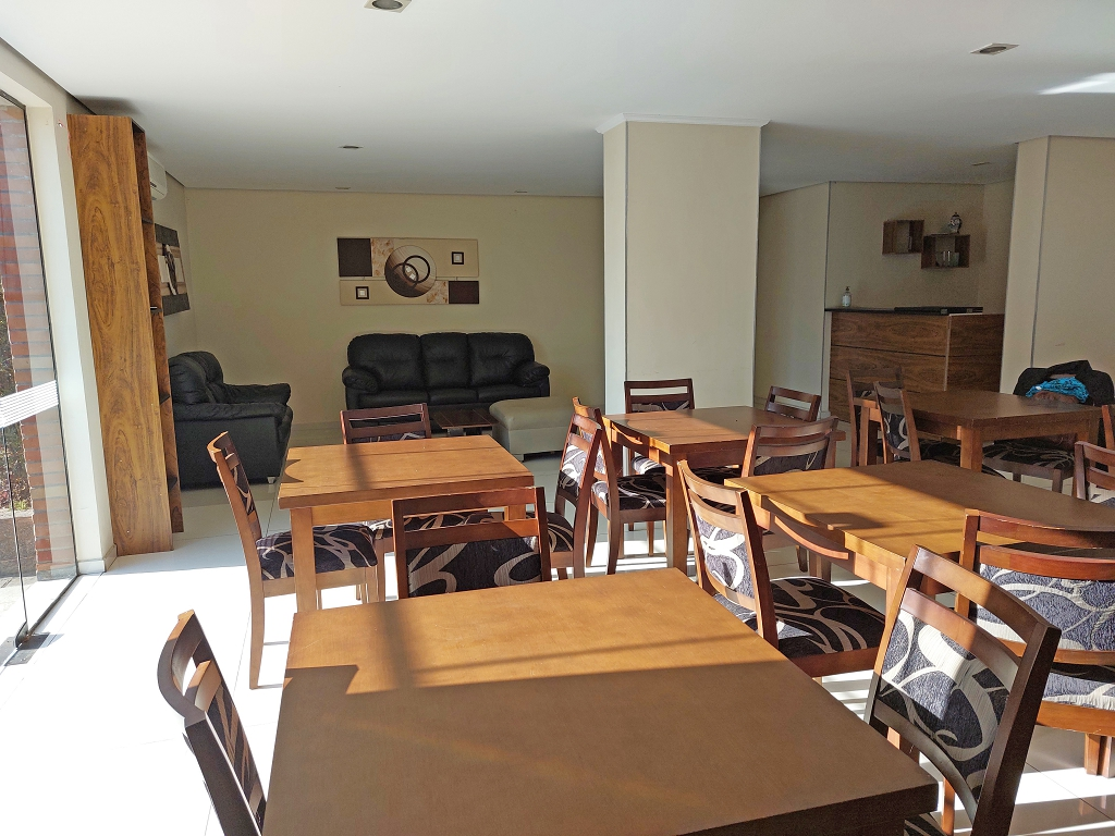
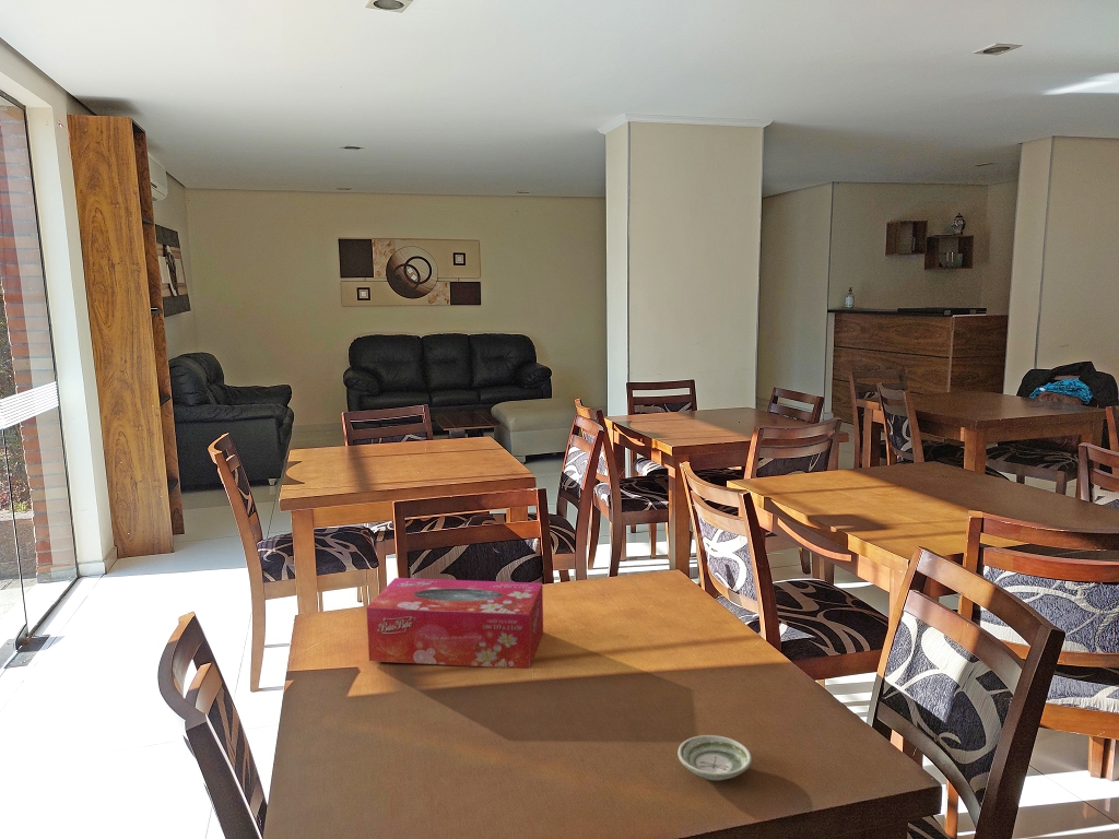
+ tissue box (458, 621)
+ saucer (714, 761)
